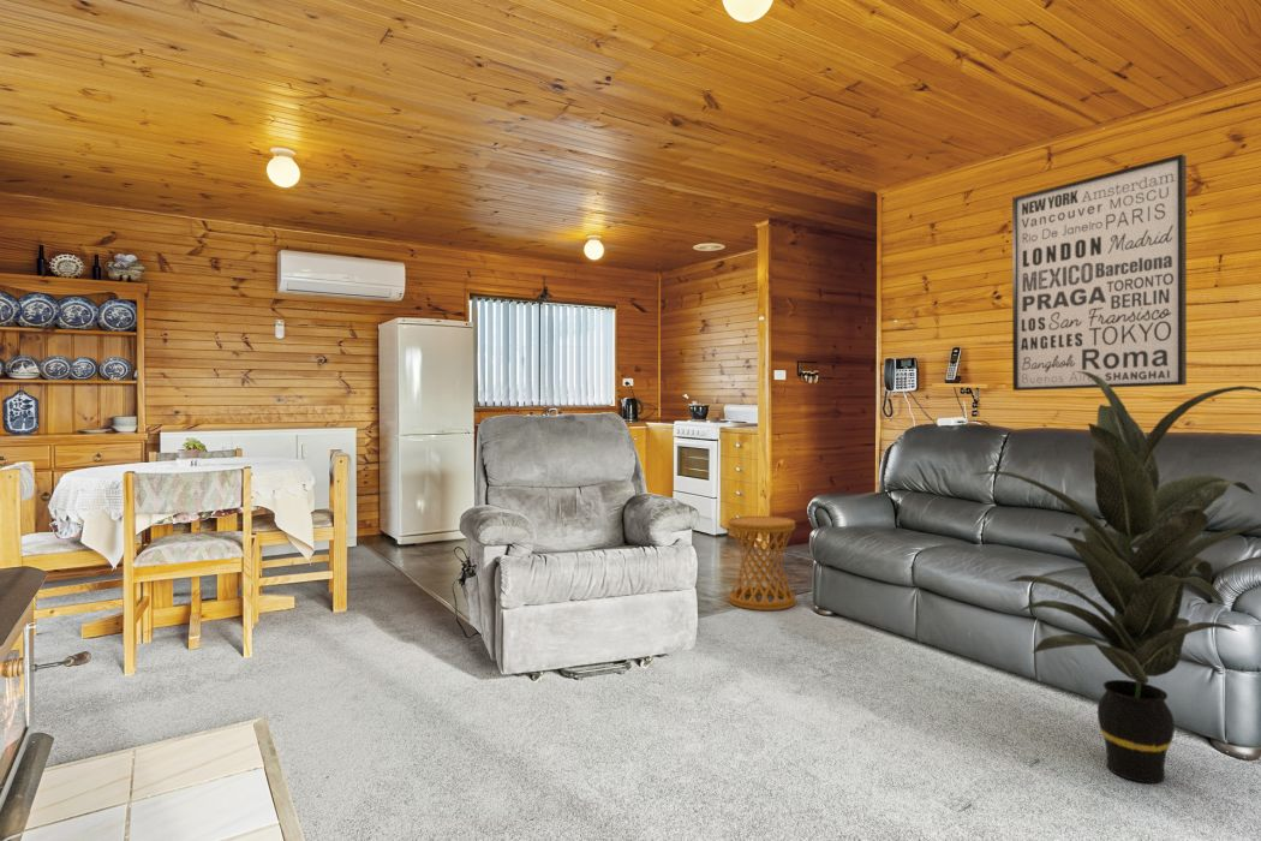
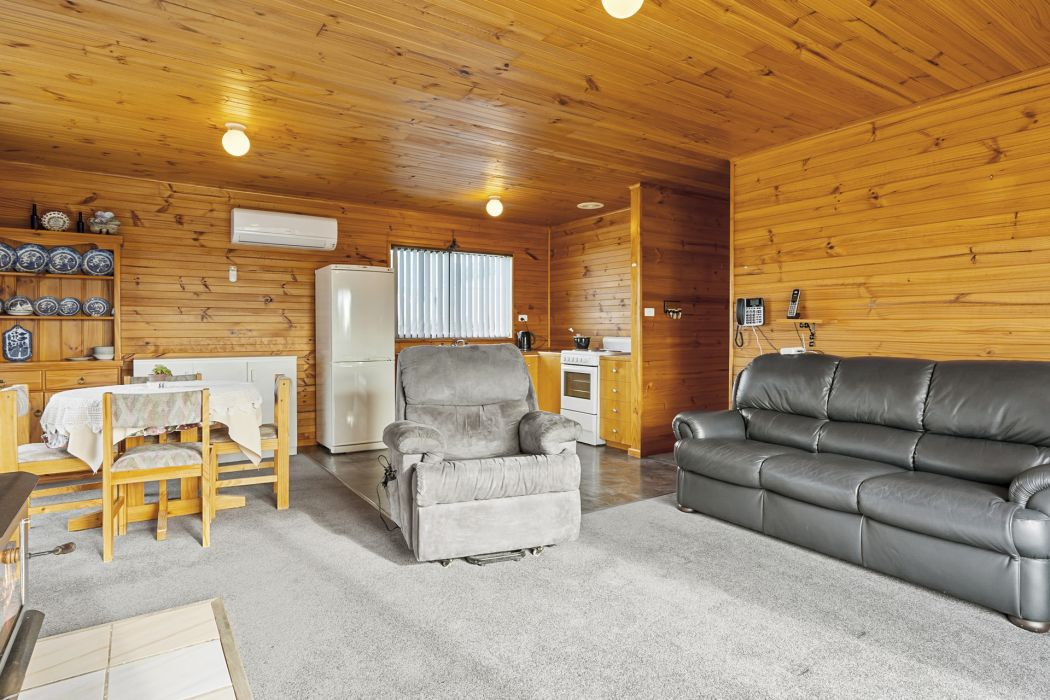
- indoor plant (1124, 566)
- wall art (1092, 282)
- side table (761, 561)
